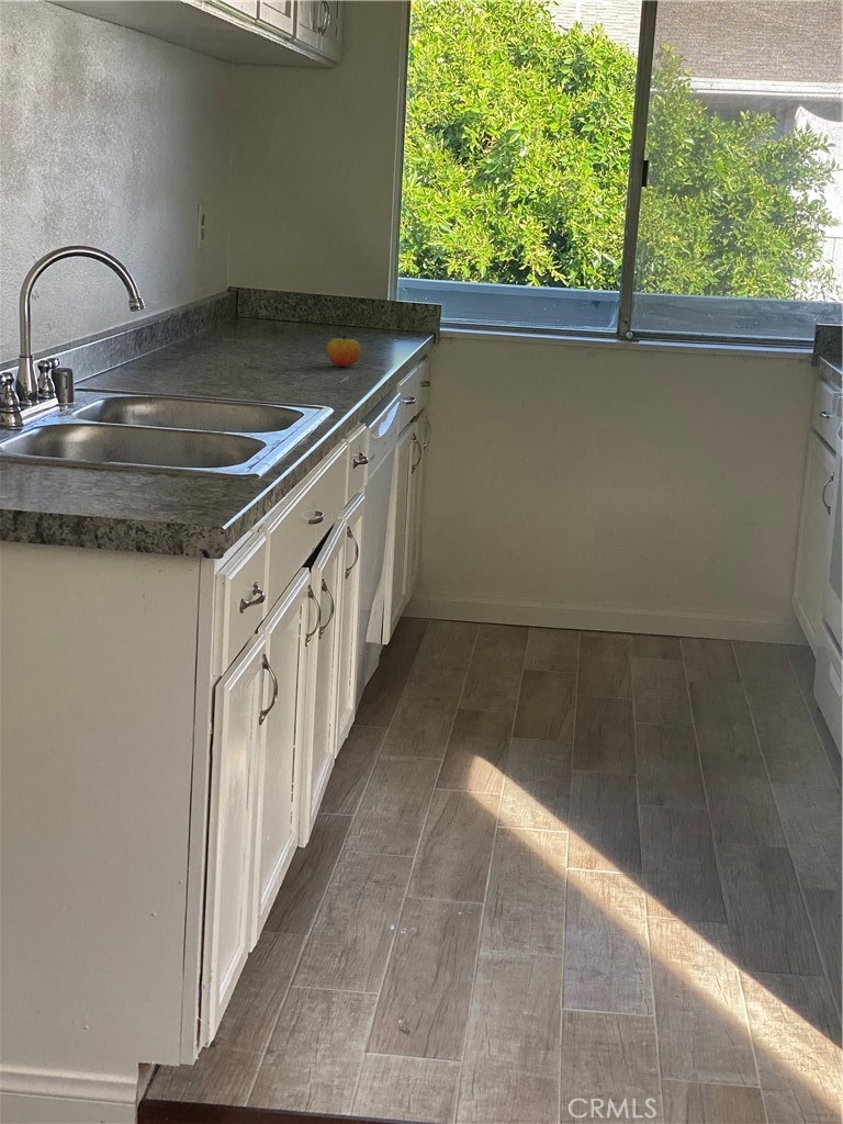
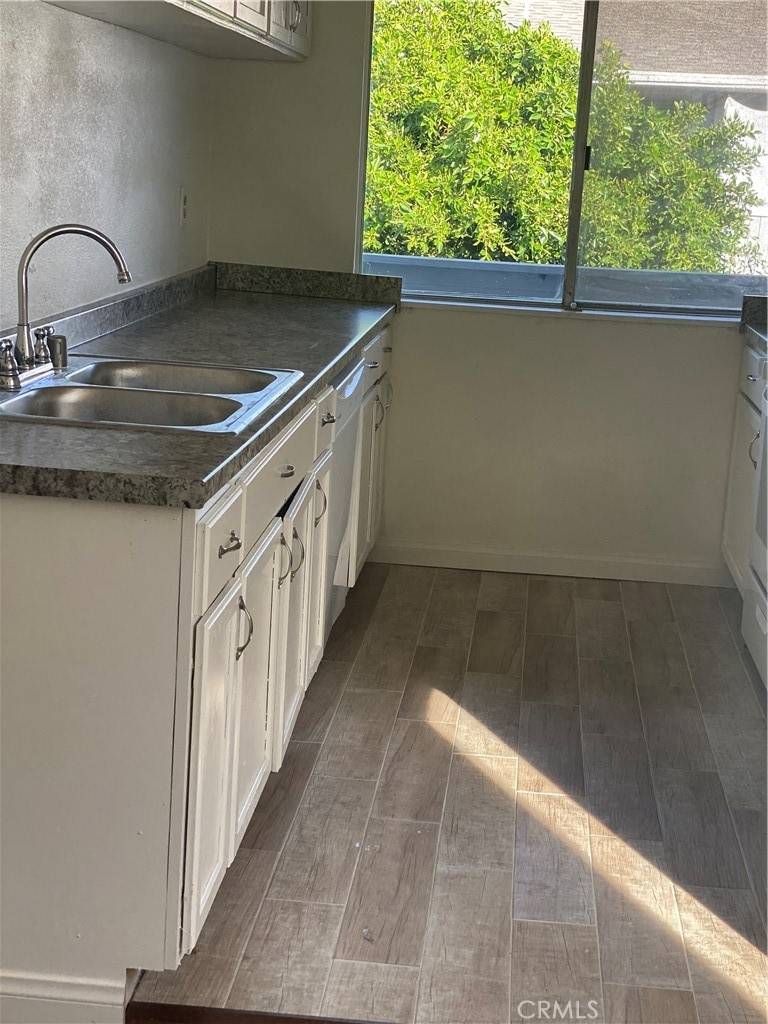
- apple (344, 350)
